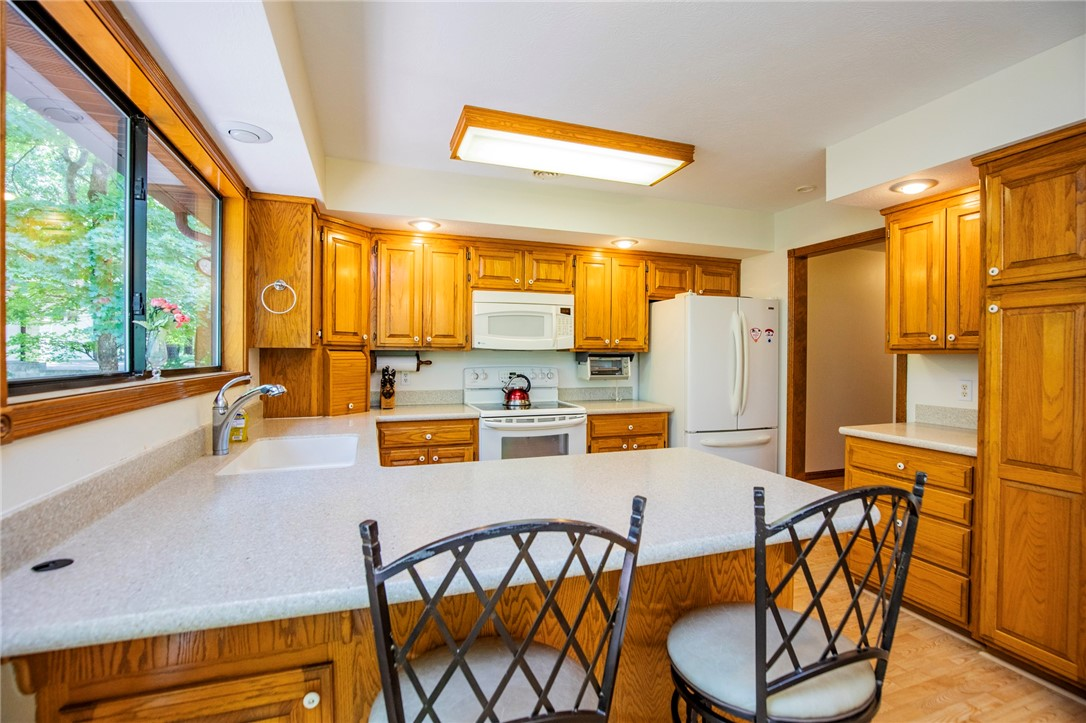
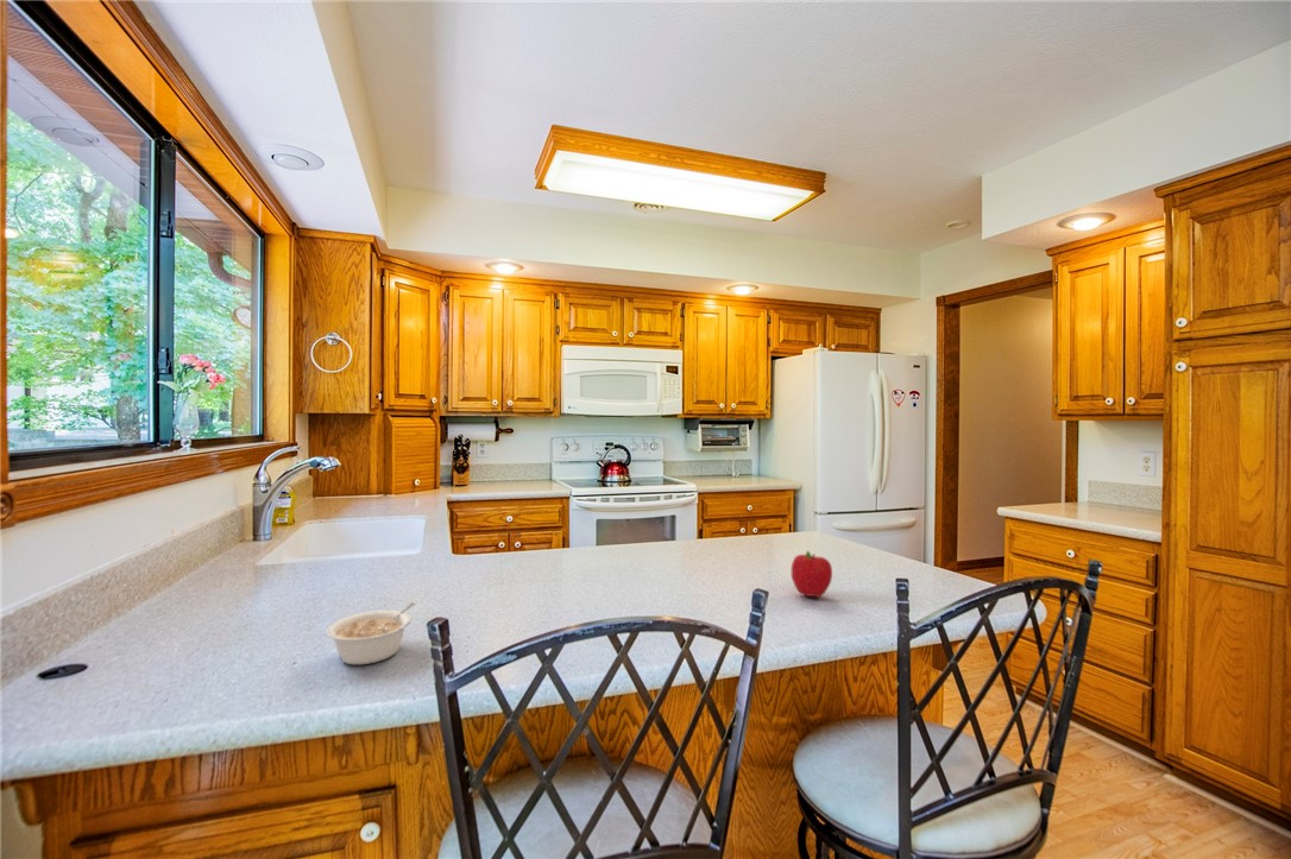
+ fruit (811, 573)
+ legume (371, 633)
